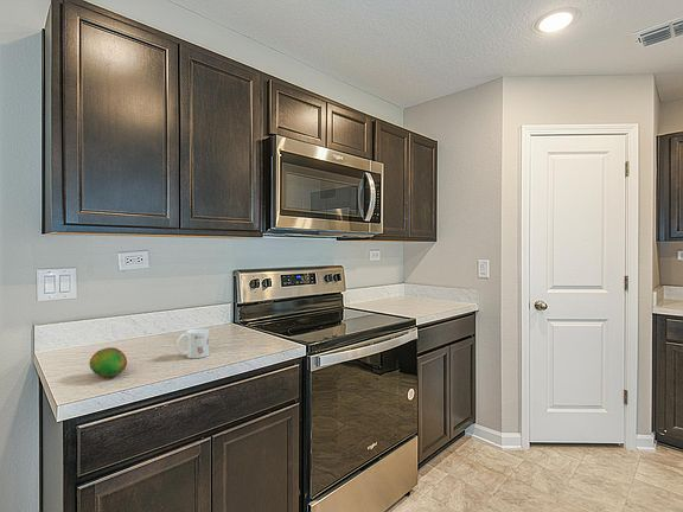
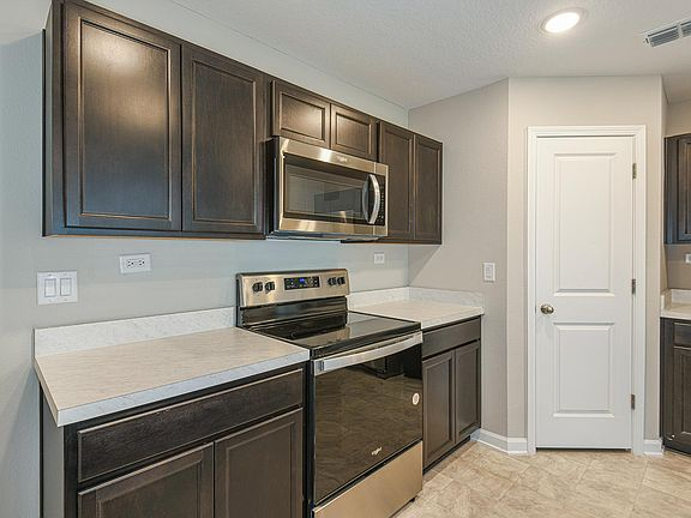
- fruit (109, 361)
- mug (192, 344)
